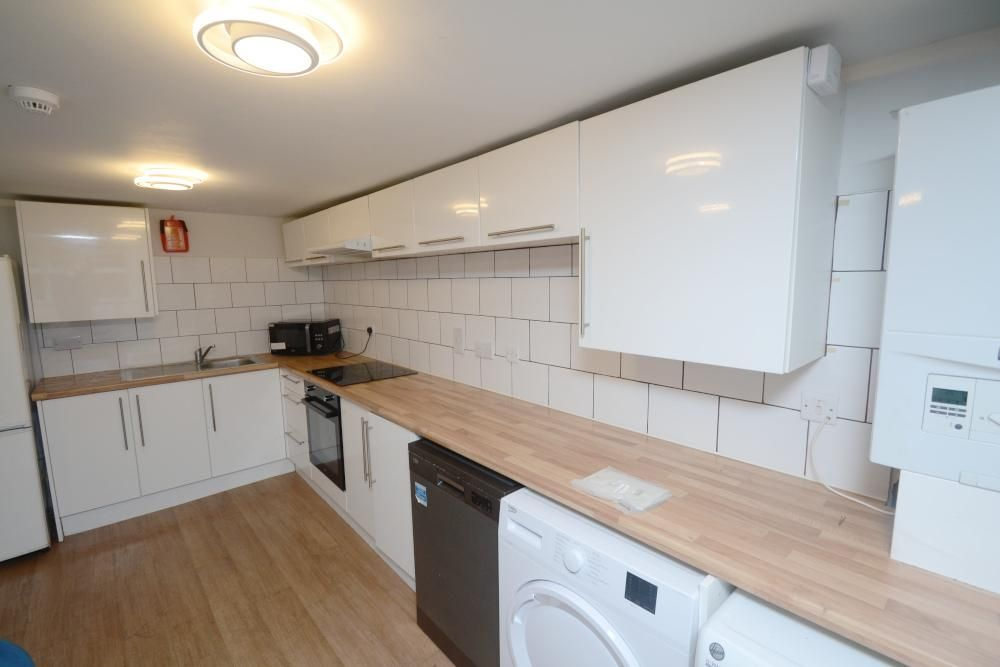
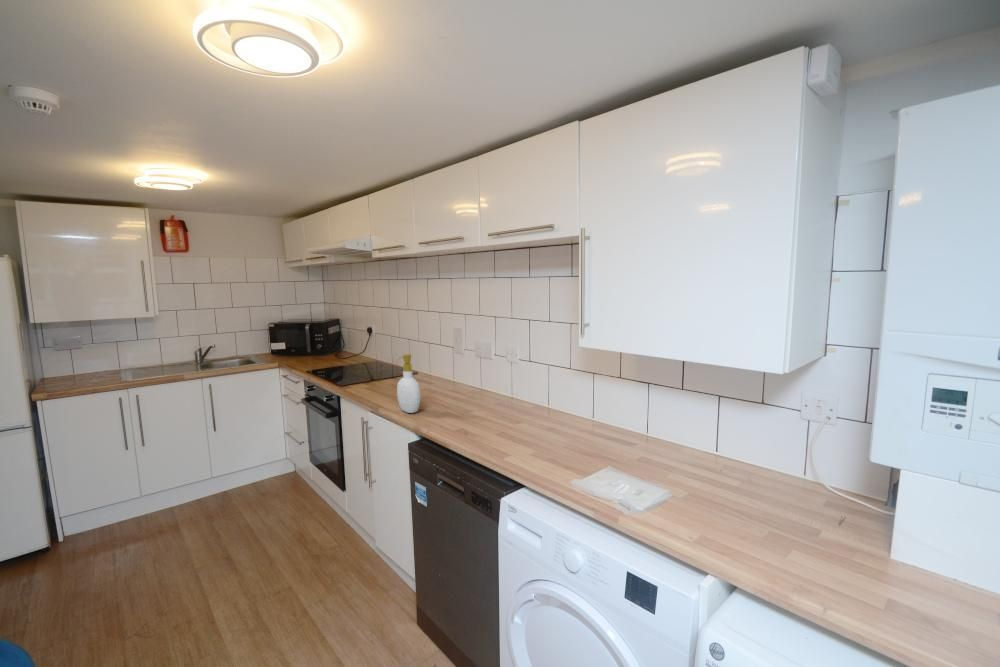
+ soap bottle (407, 383)
